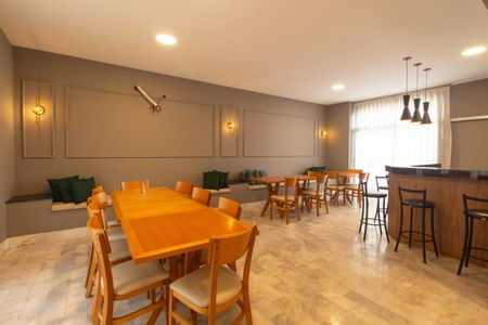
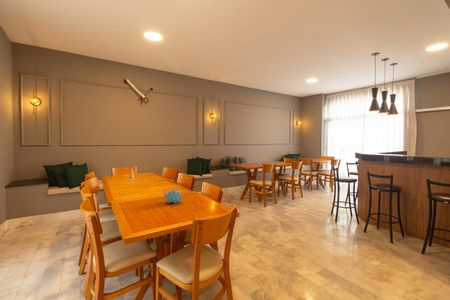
+ teapot (172, 195)
